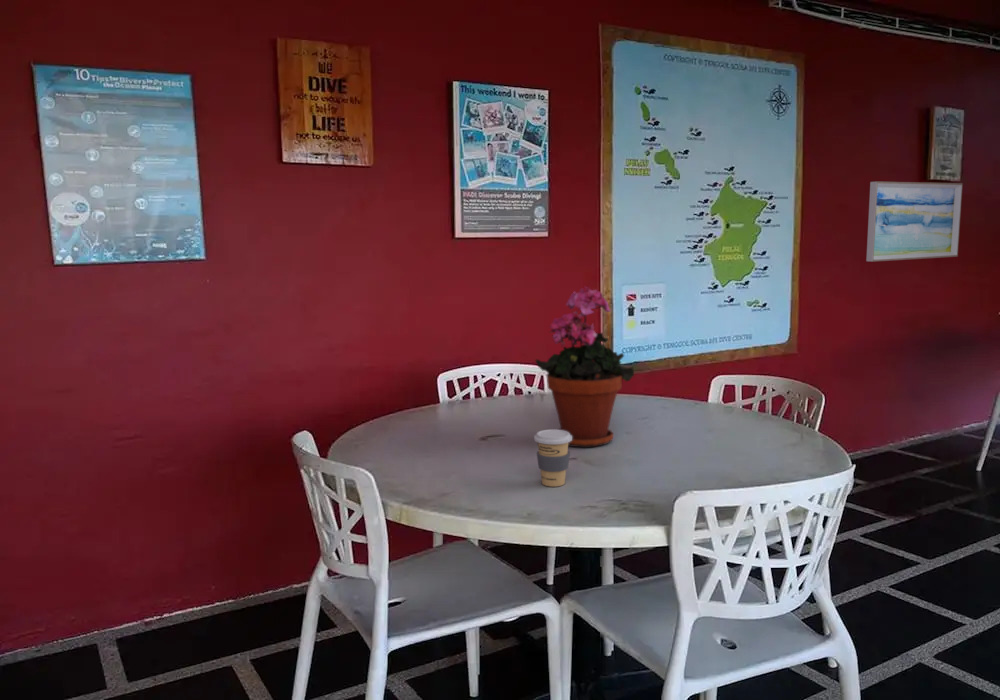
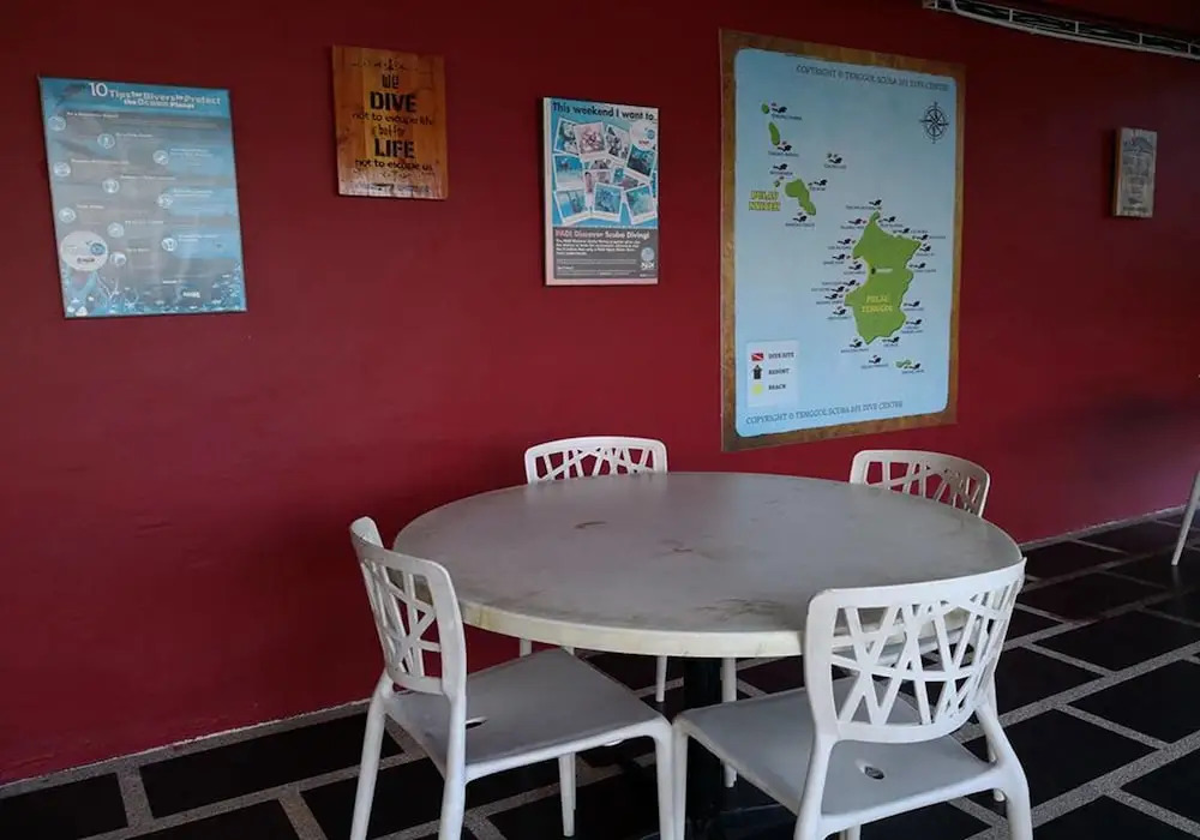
- potted plant (582, 364)
- coffee cup (553, 458)
- wall art (916, 221)
